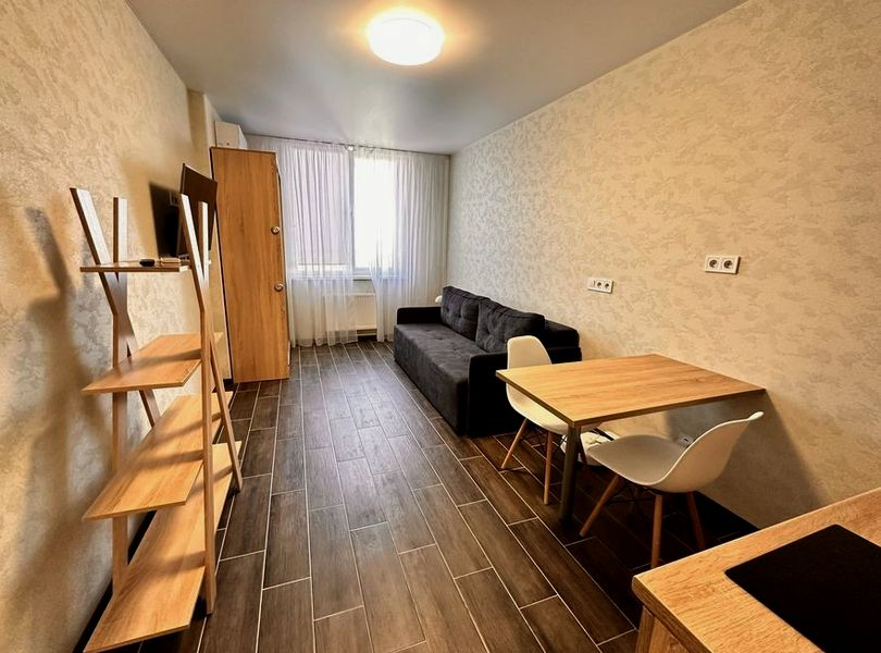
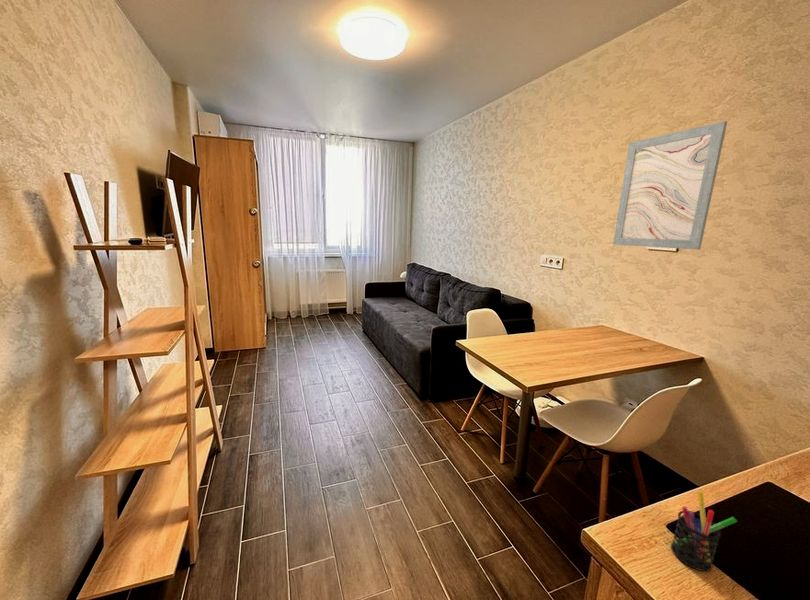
+ pen holder (703, 531)
+ wall art (661, 191)
